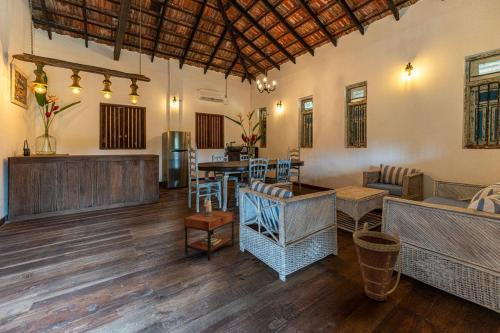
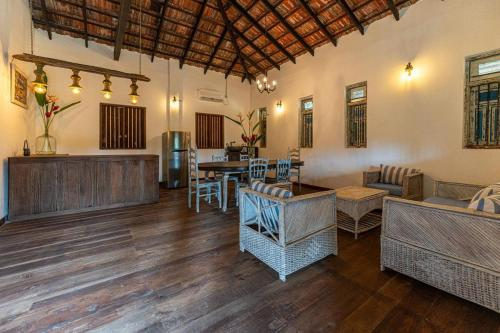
- side table (210, 225)
- basket (377, 258)
